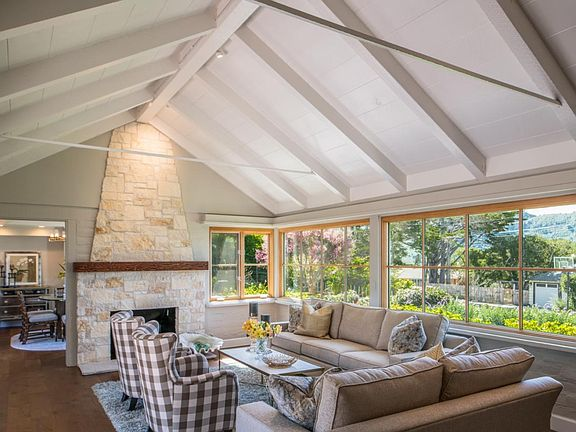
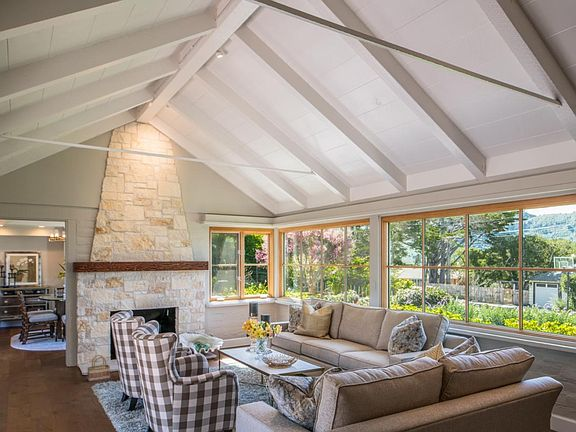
+ basket (98, 367)
